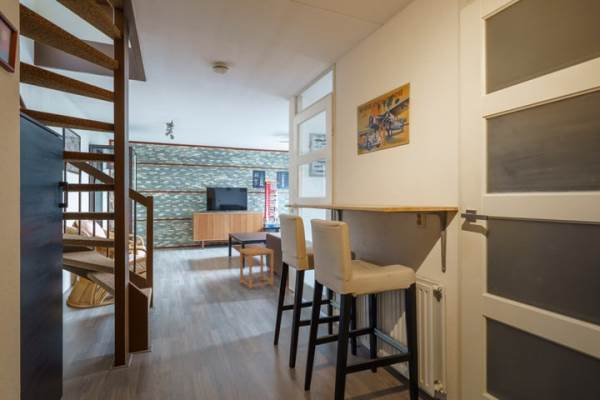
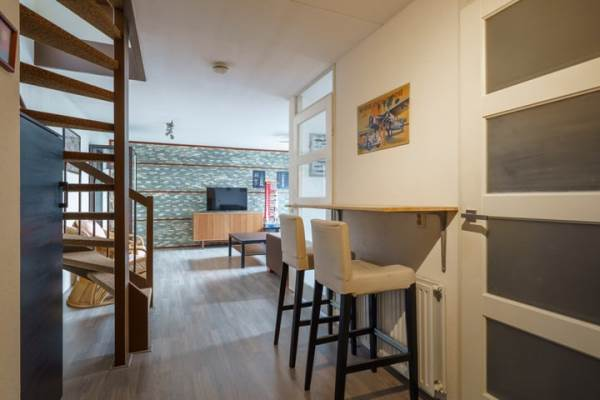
- side table (260, 267)
